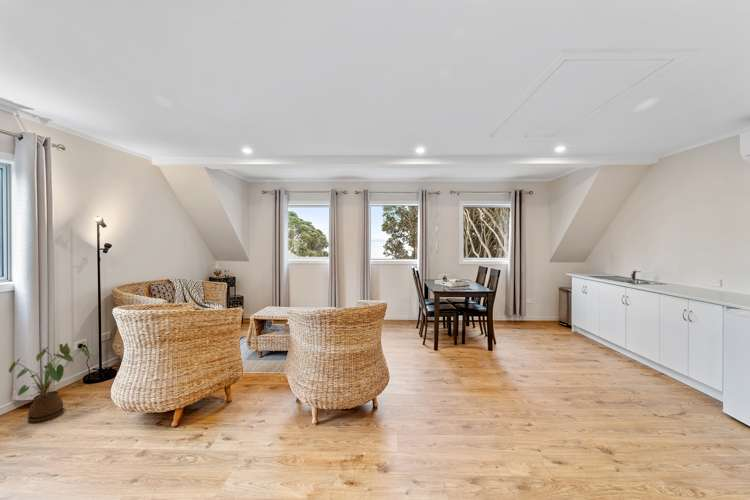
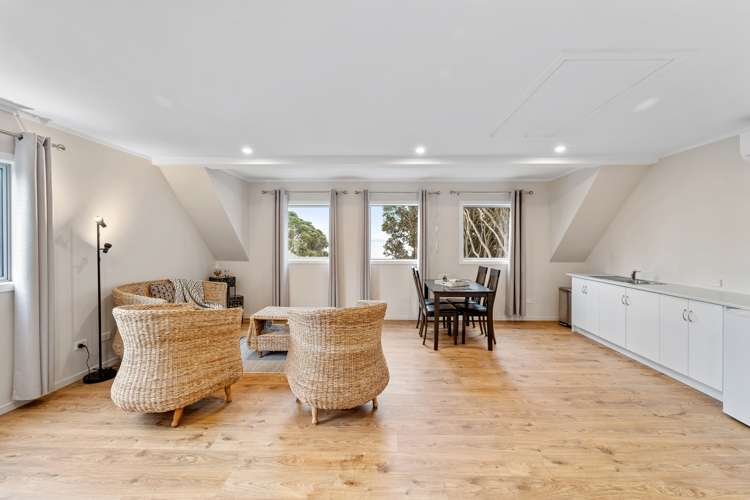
- house plant (50, 382)
